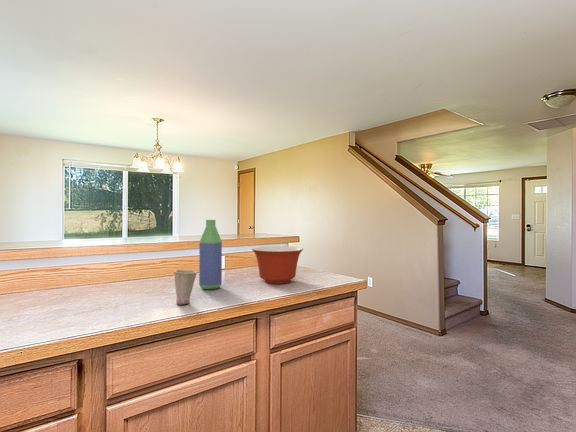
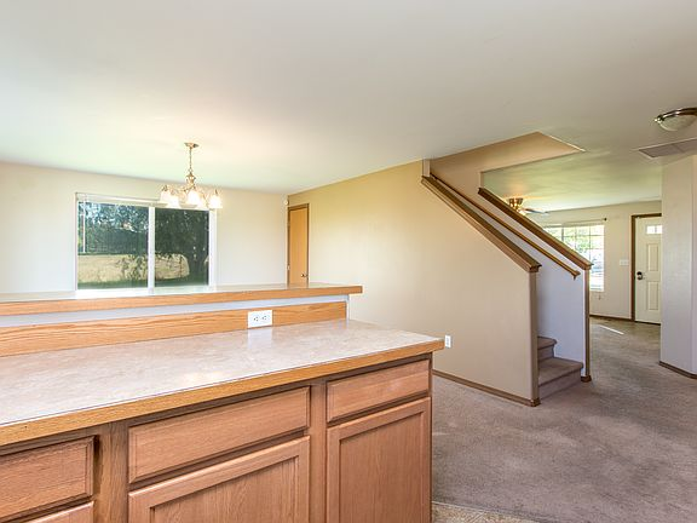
- mixing bowl (277, 264)
- cup (185, 286)
- bottle (210, 253)
